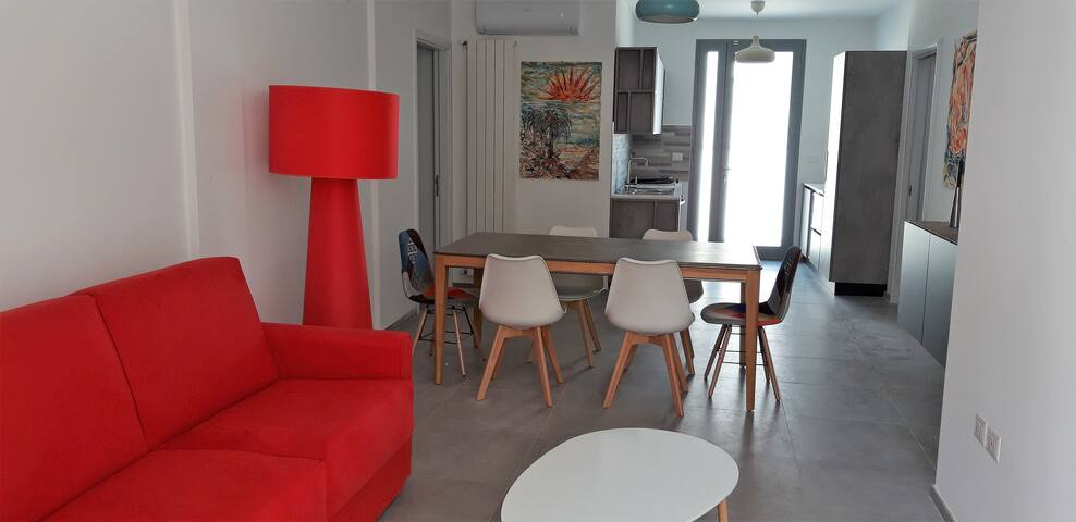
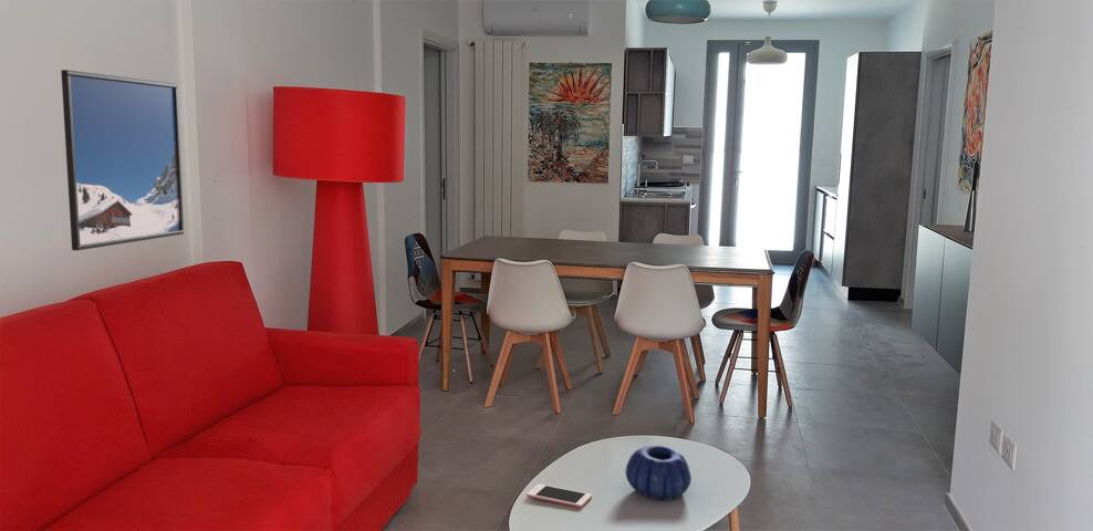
+ cell phone (559, 494)
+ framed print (128, 160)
+ decorative bowl (658, 471)
